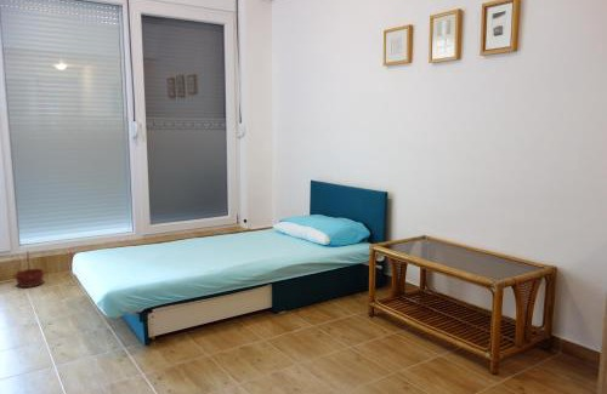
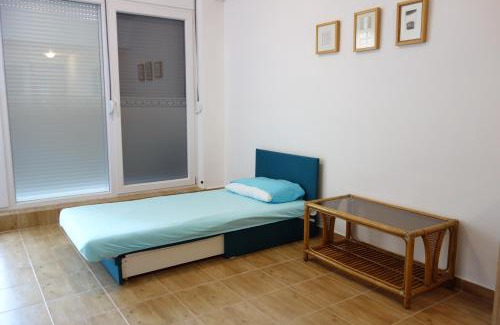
- basket (28, 267)
